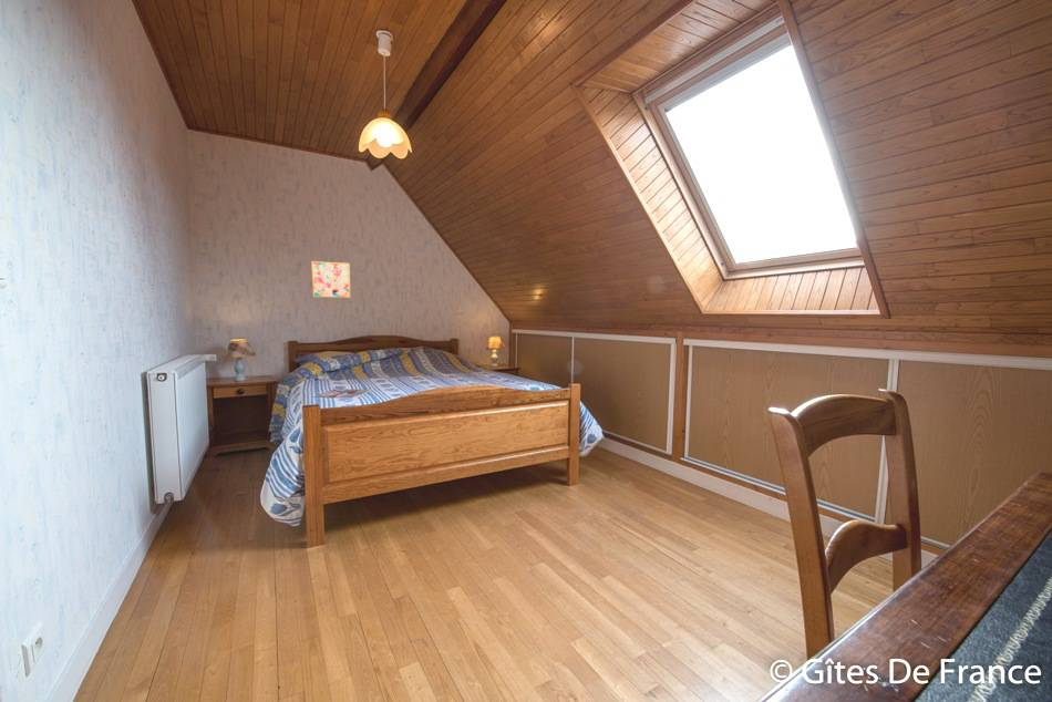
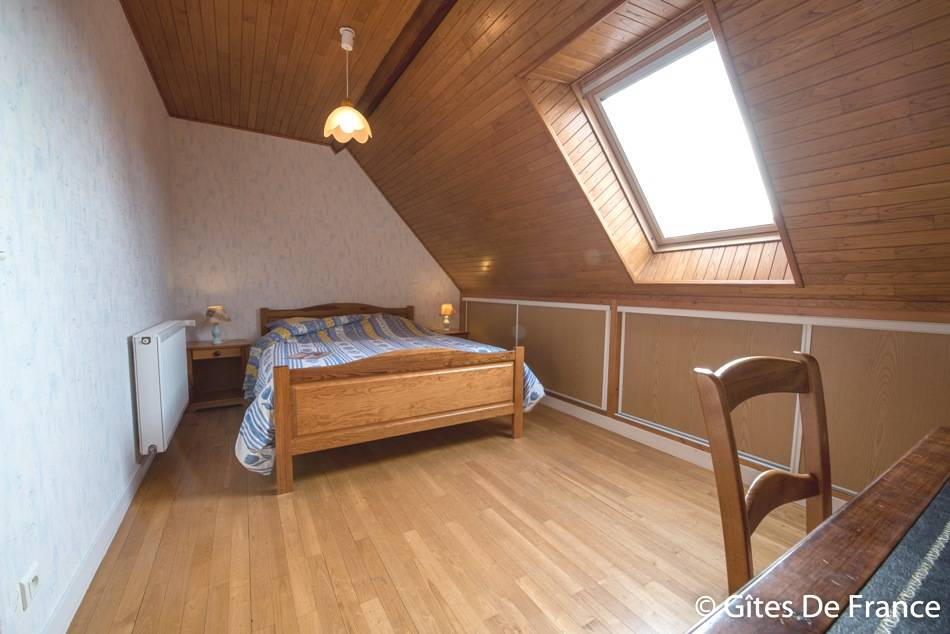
- wall art (331, 280)
